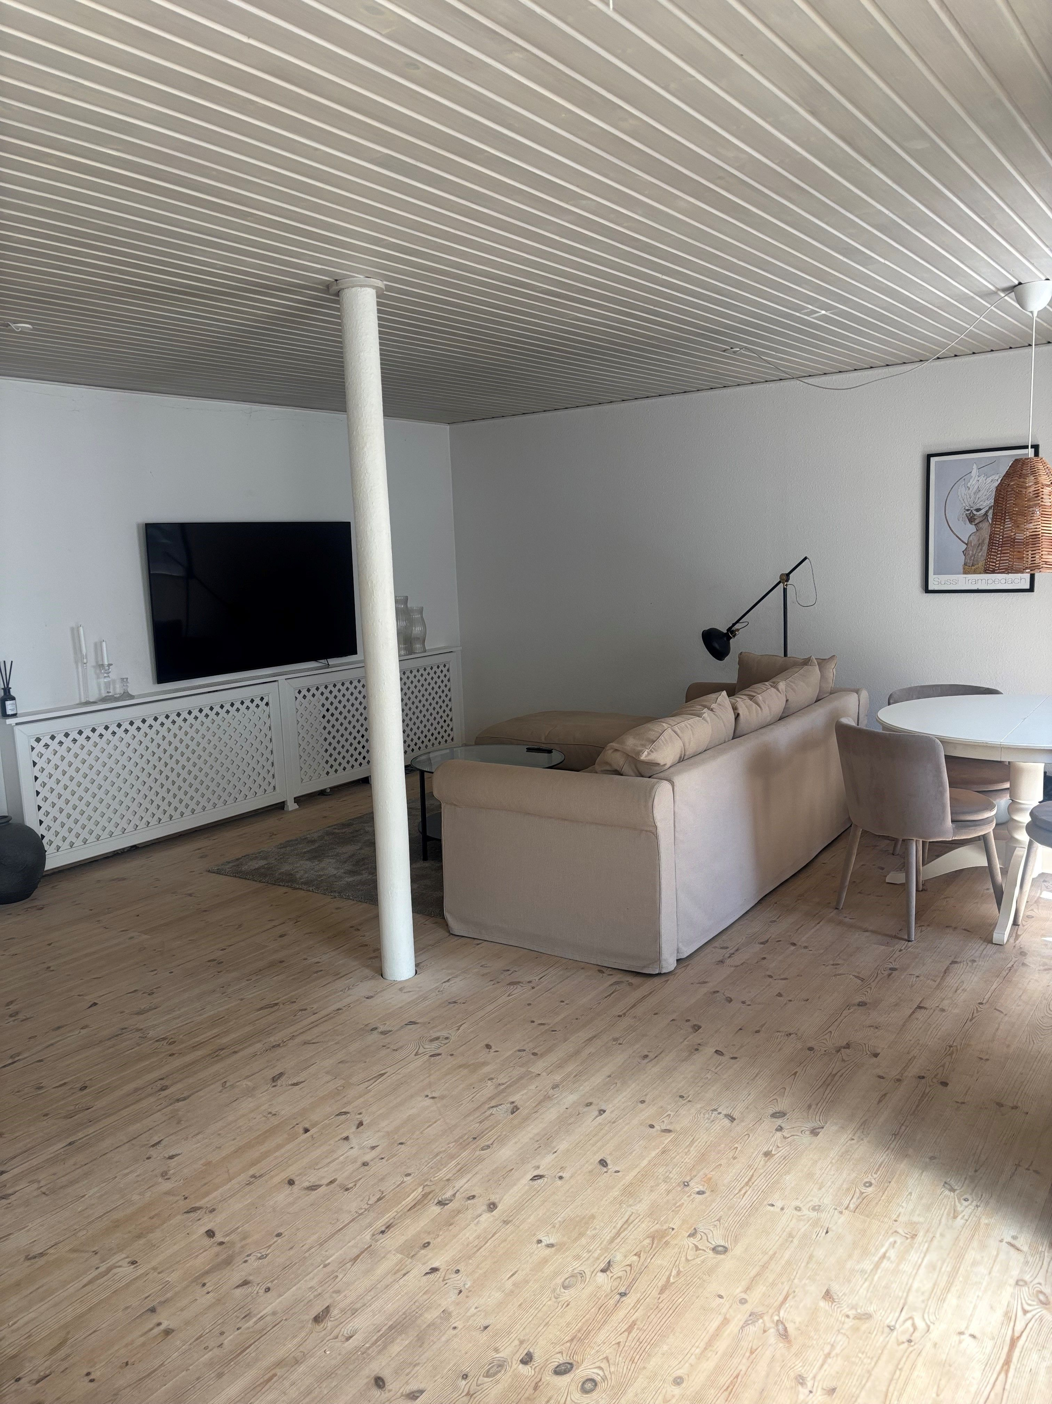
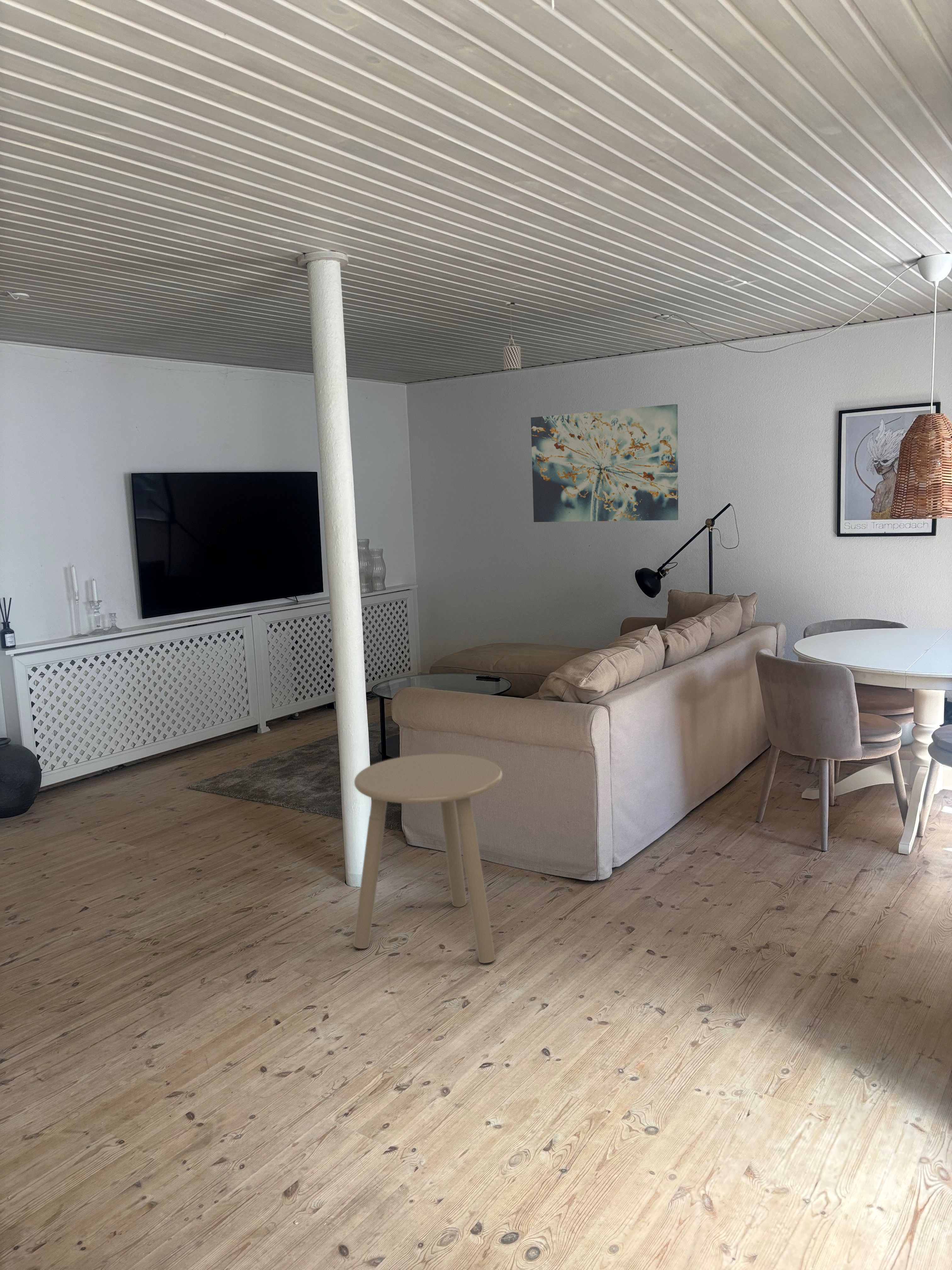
+ wall art (601, 466)
+ pendant light (511, 336)
+ side table (446, 854)
